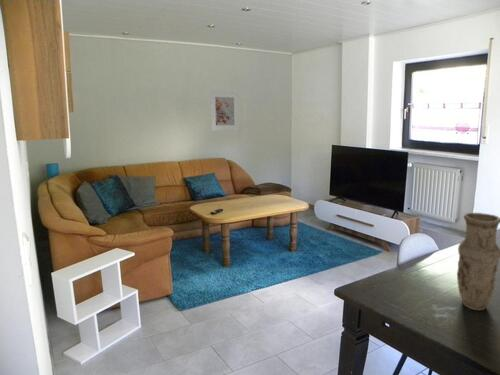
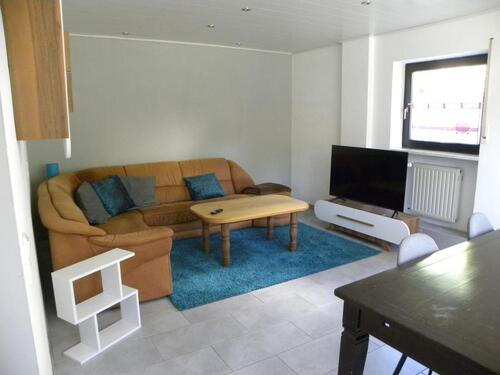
- vase (477, 260)
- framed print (224, 111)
